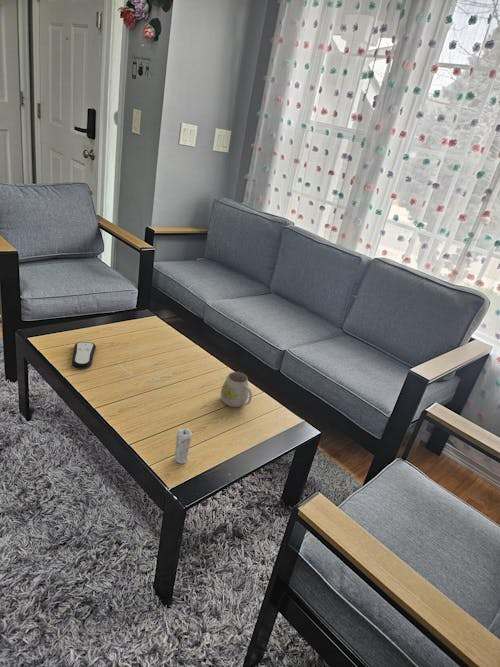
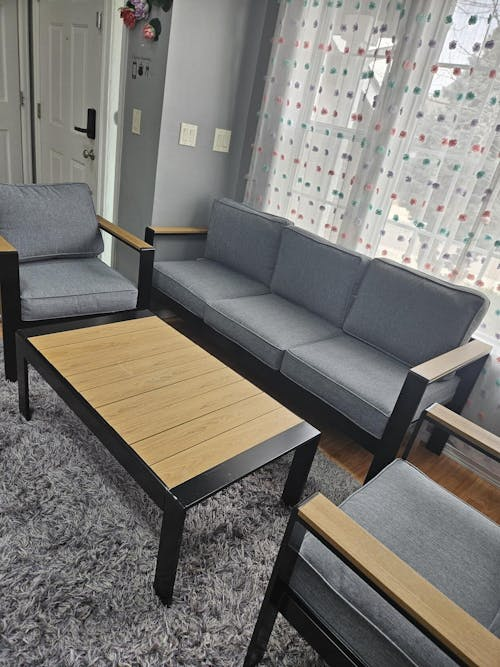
- remote control (83, 354)
- candle (183, 442)
- mug (238, 391)
